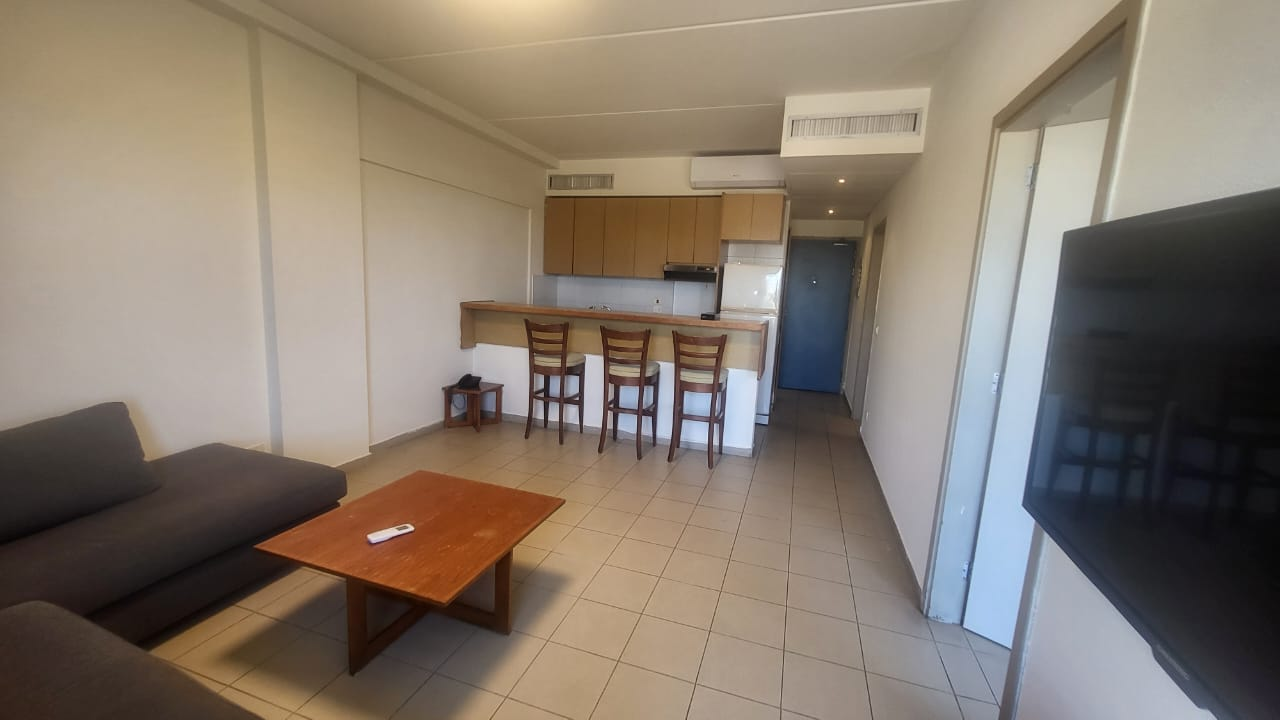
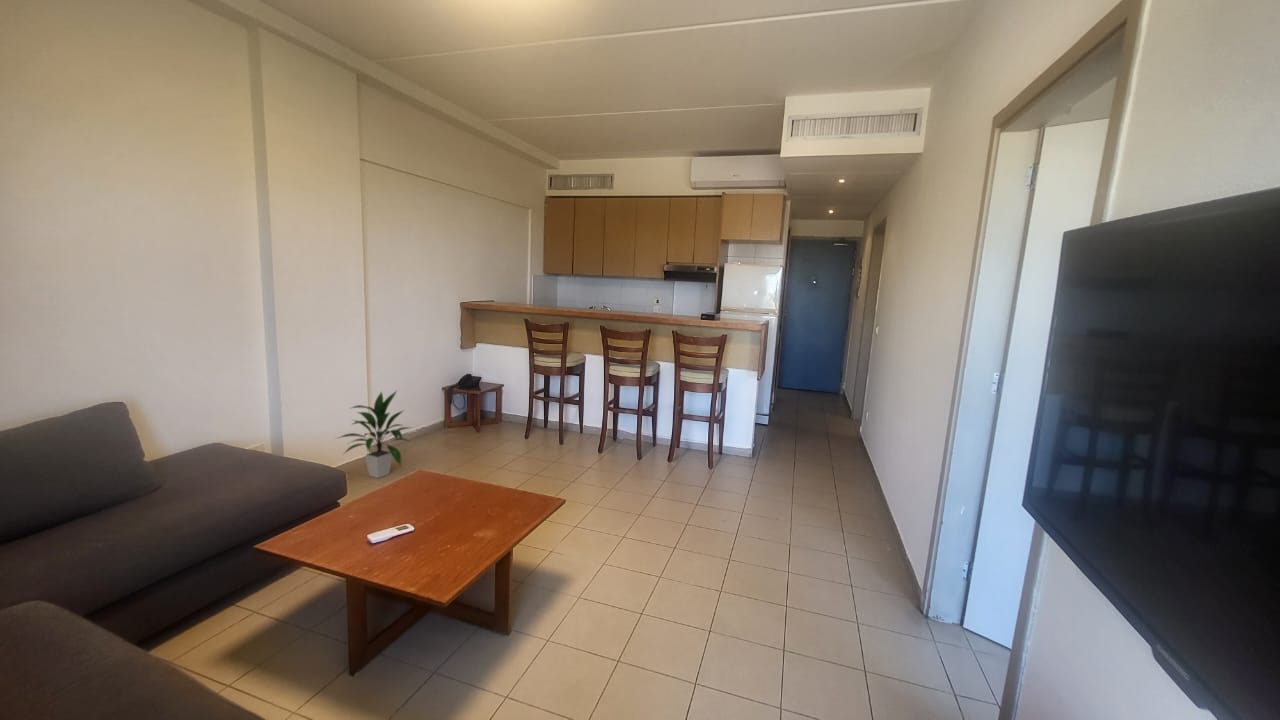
+ indoor plant (379, 435)
